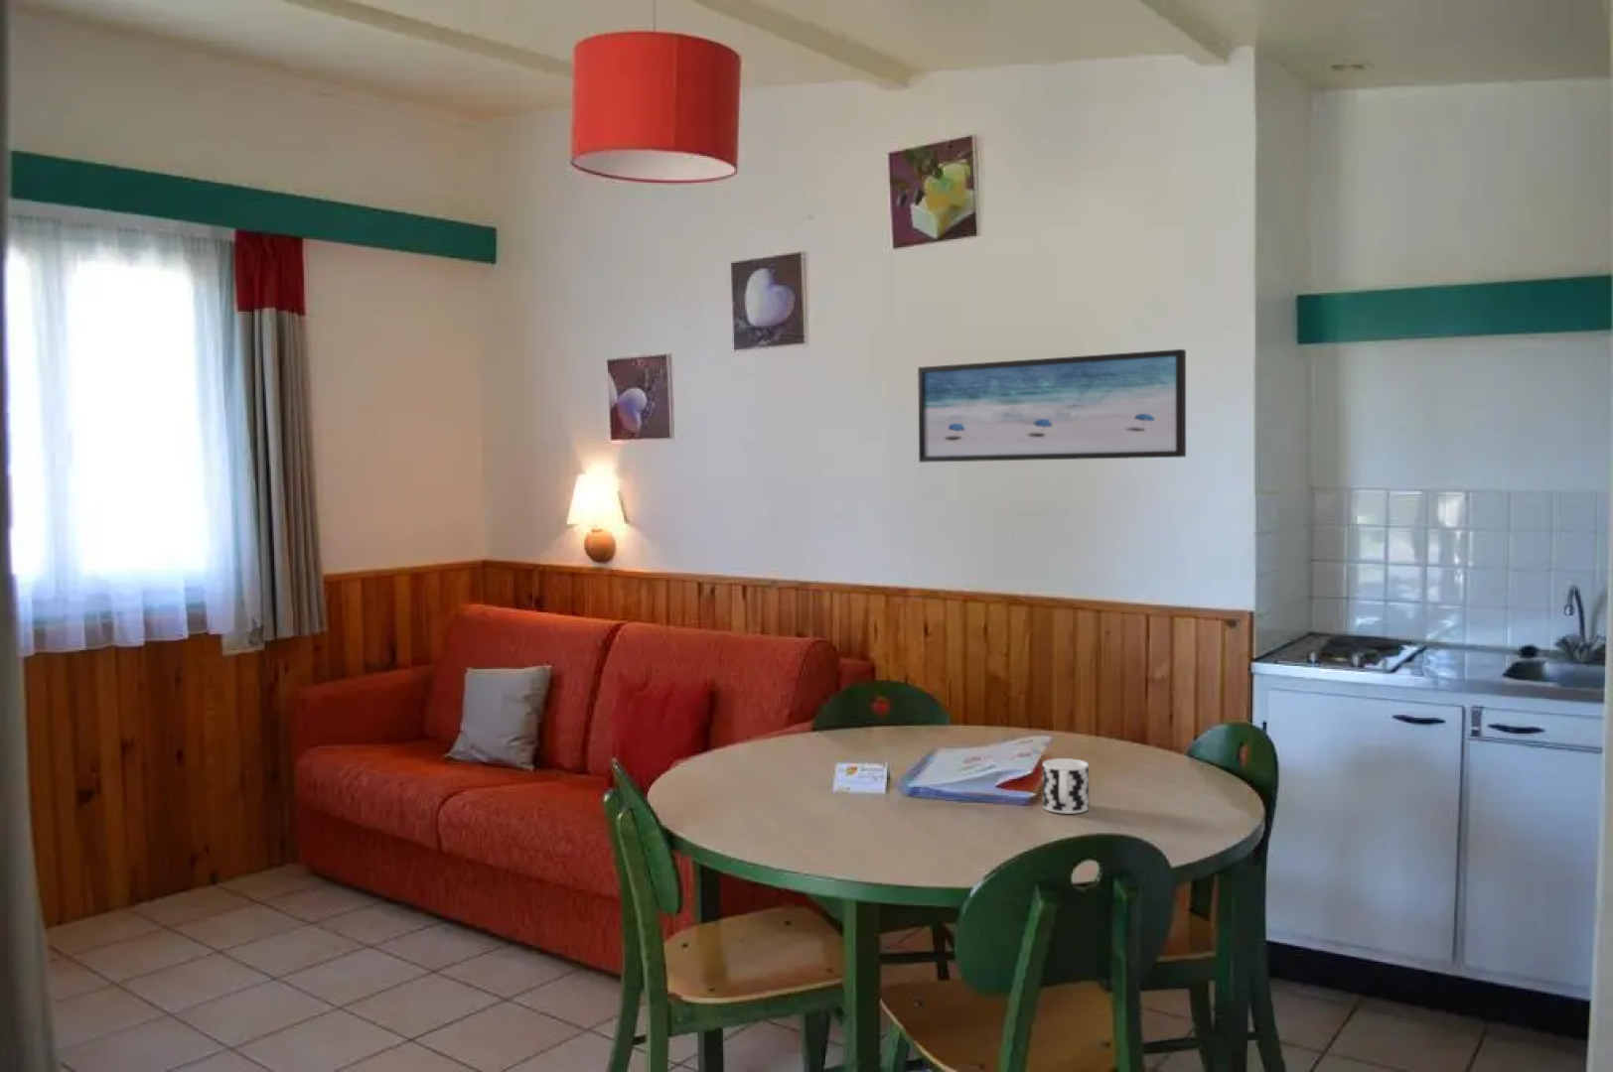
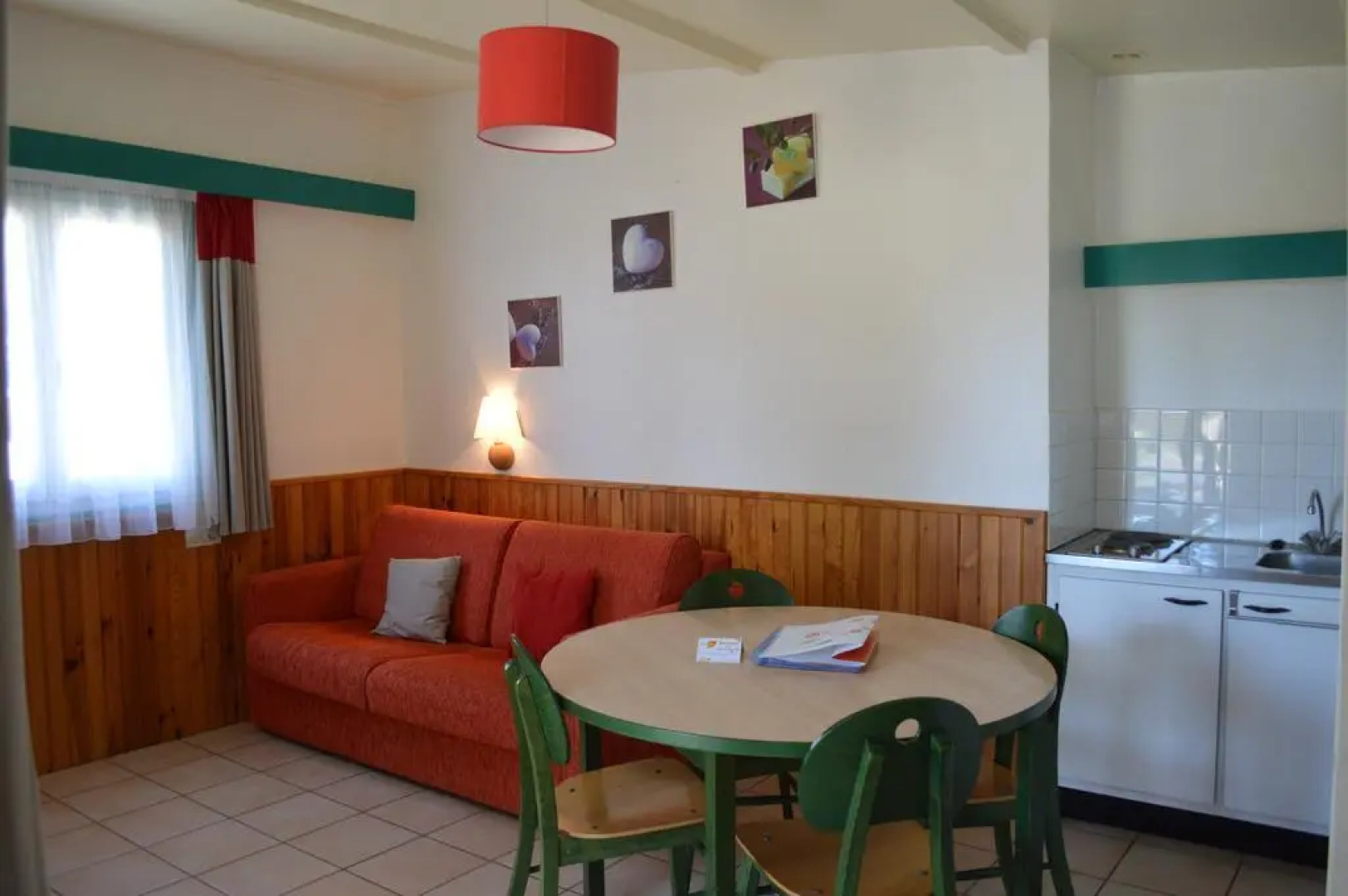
- cup (1065, 787)
- wall art (1043, 409)
